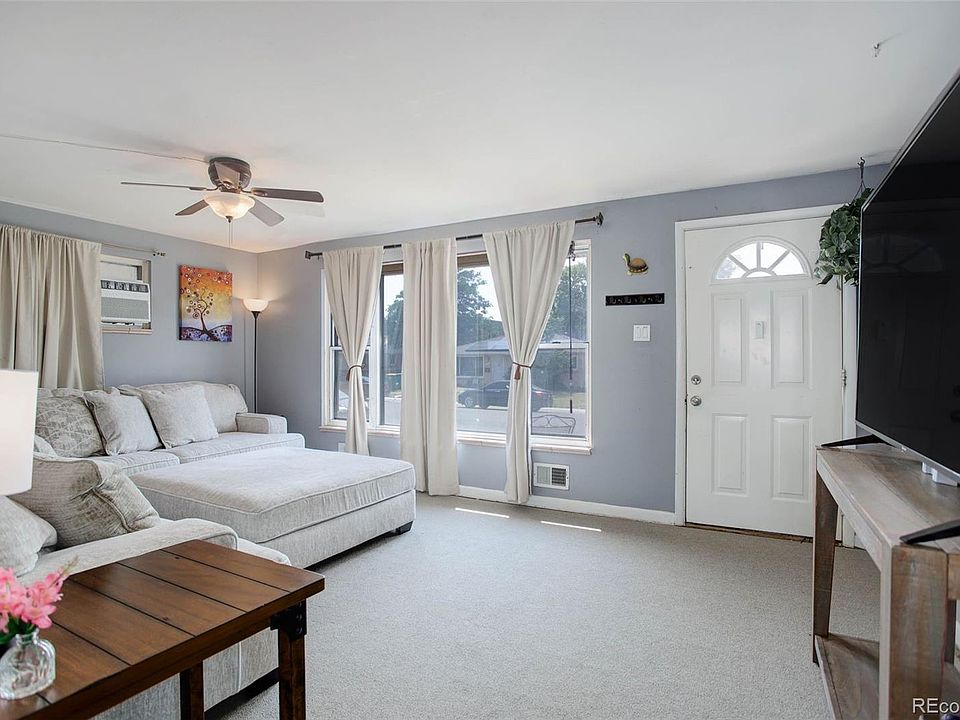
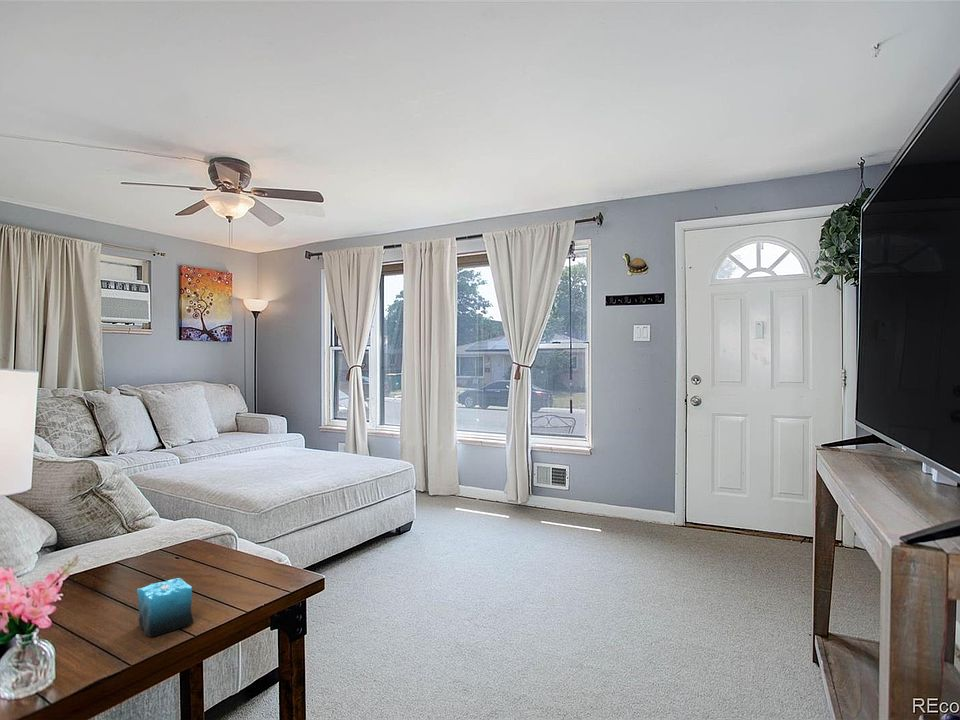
+ candle (165, 598)
